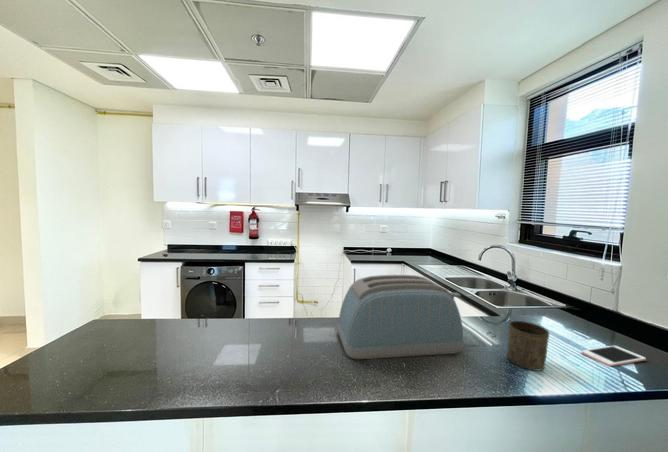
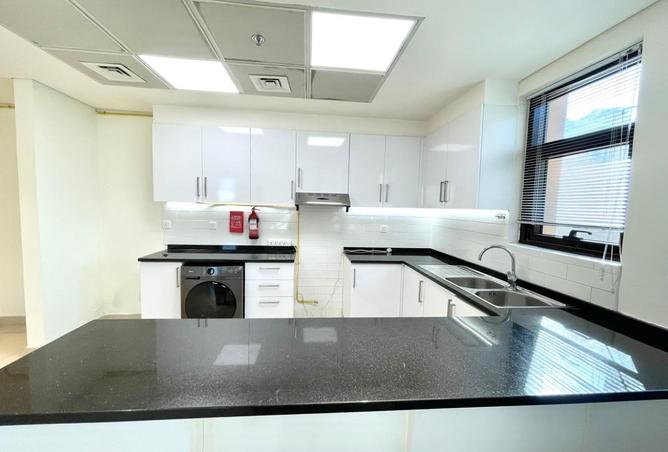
- toaster (401, 310)
- cup (526, 345)
- cell phone (612, 355)
